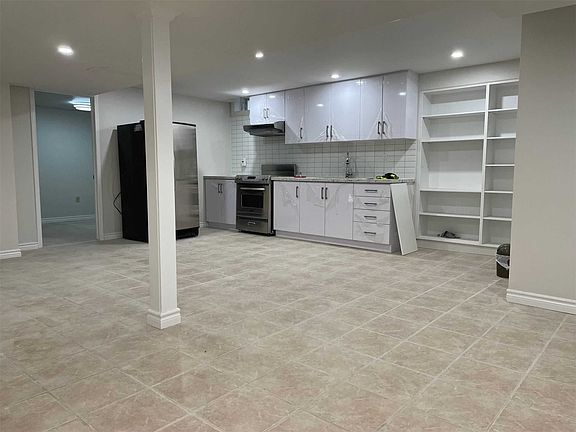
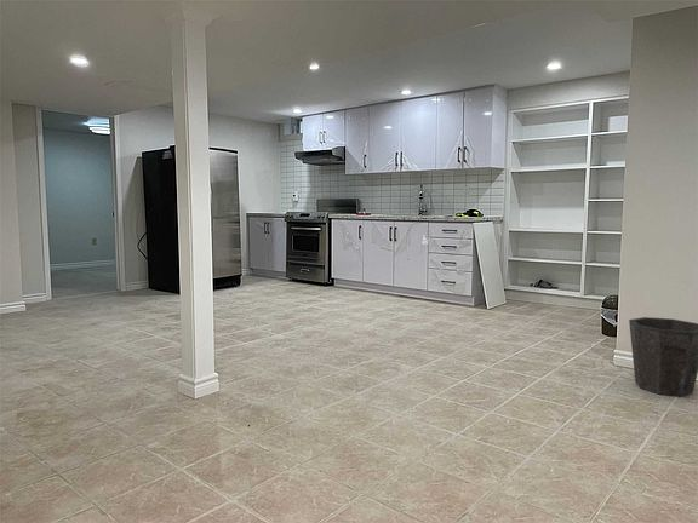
+ waste bin (664, 356)
